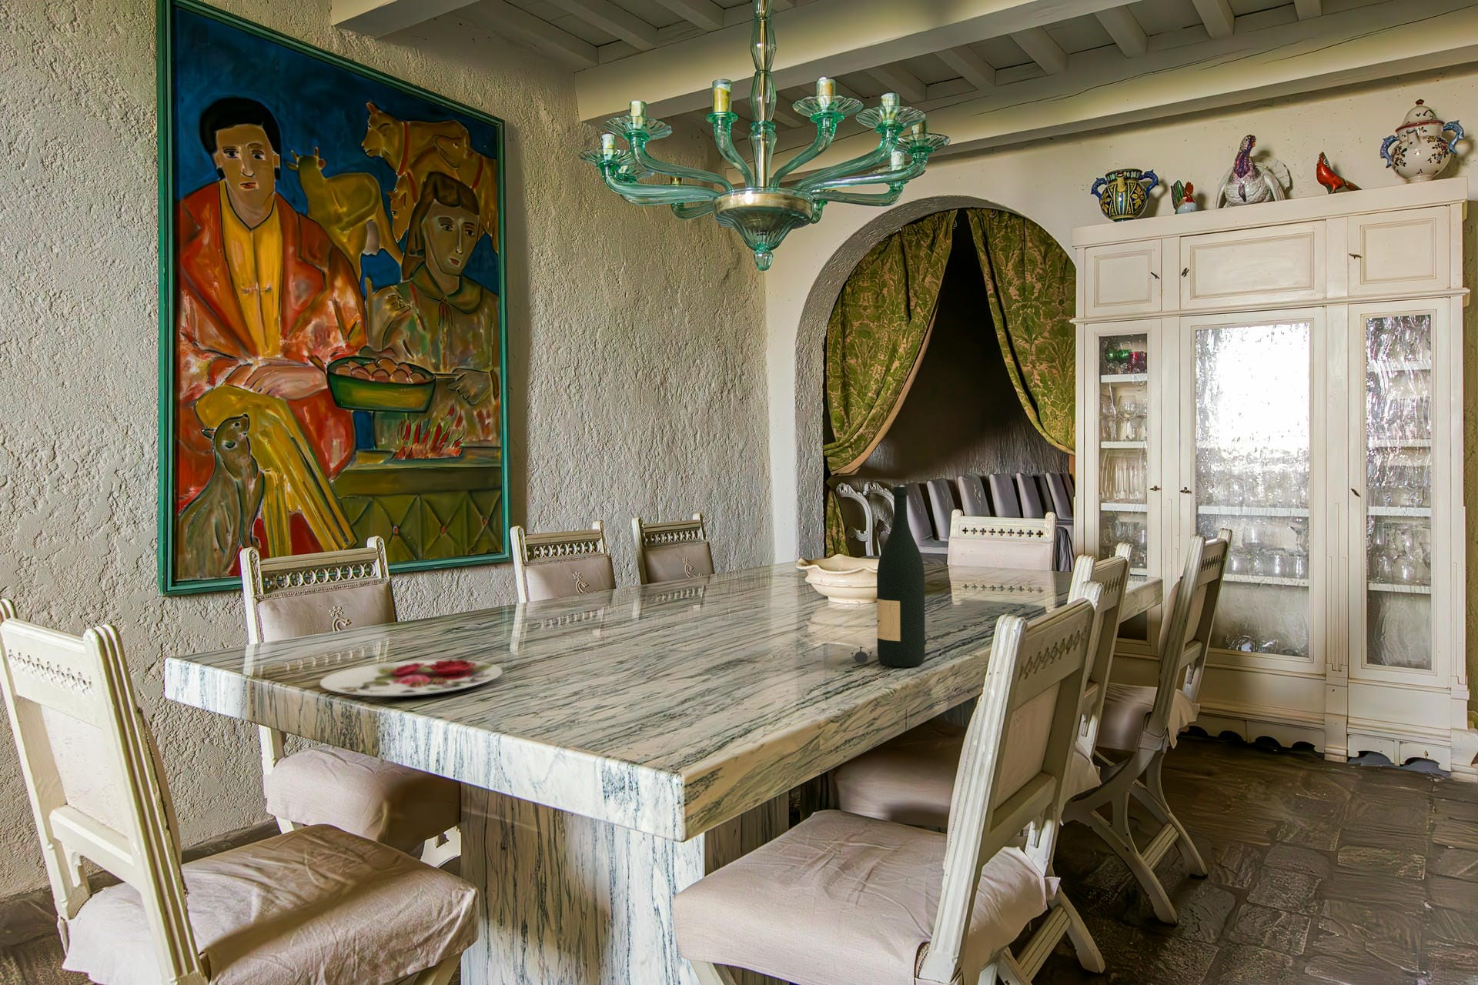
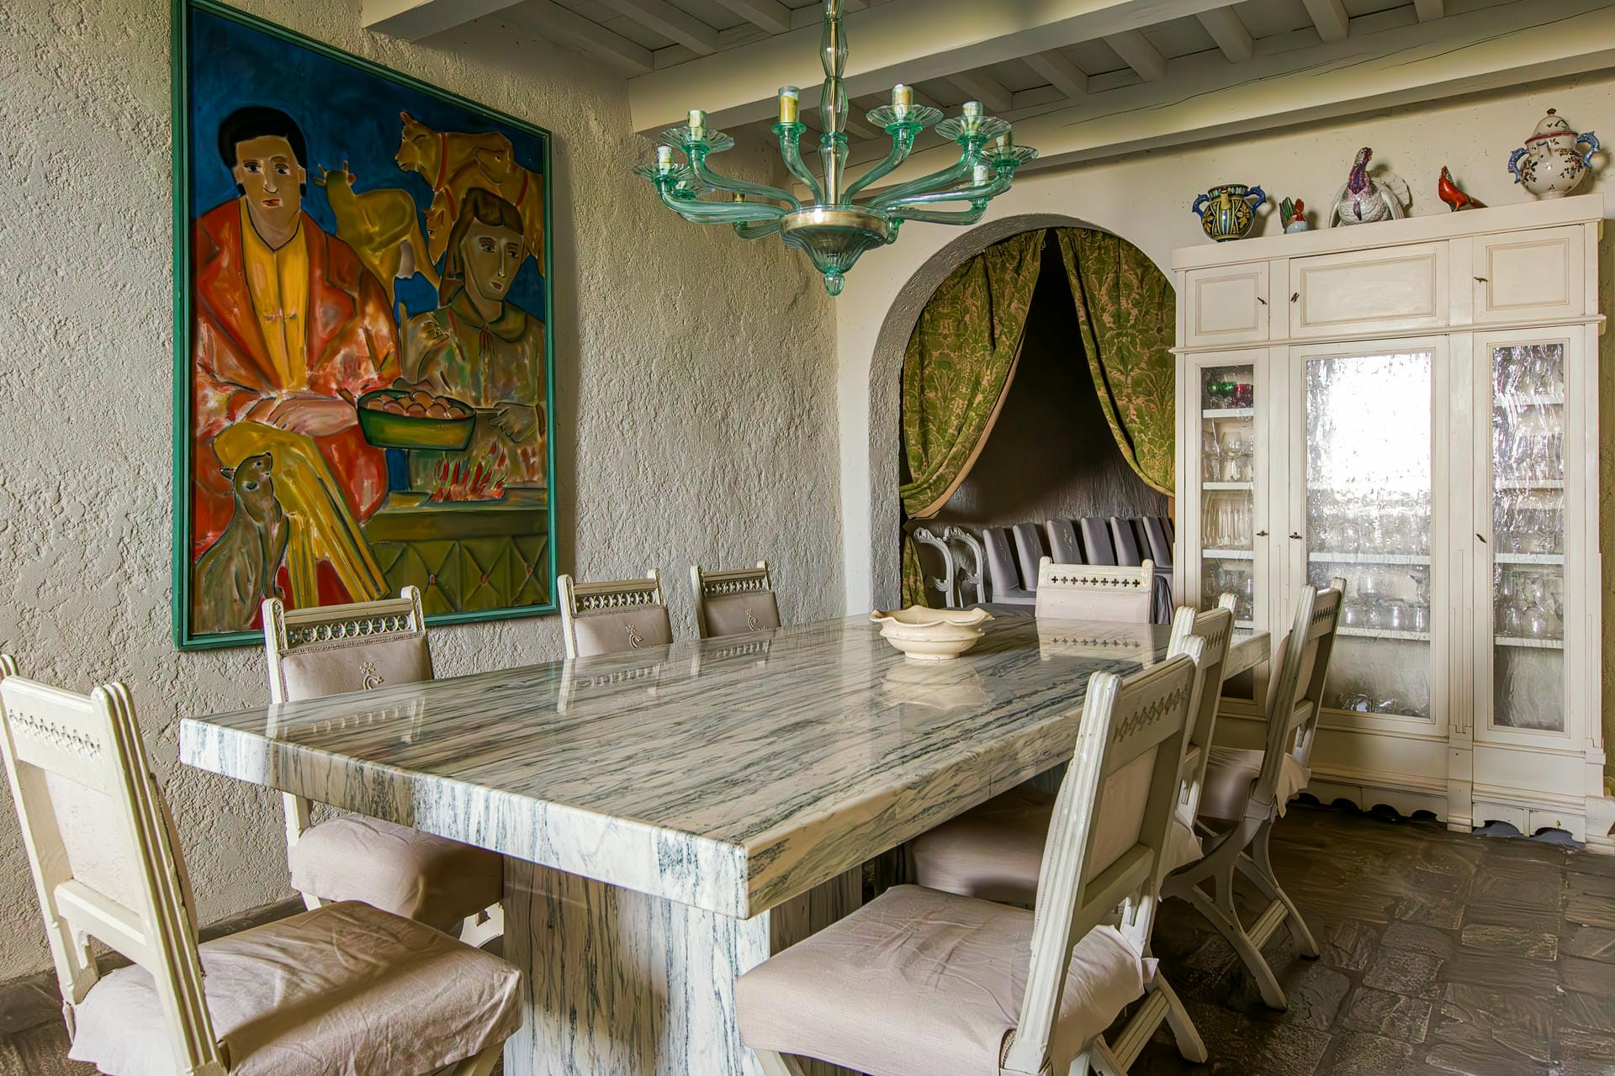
- wine bottle (890, 574)
- plate (413, 674)
